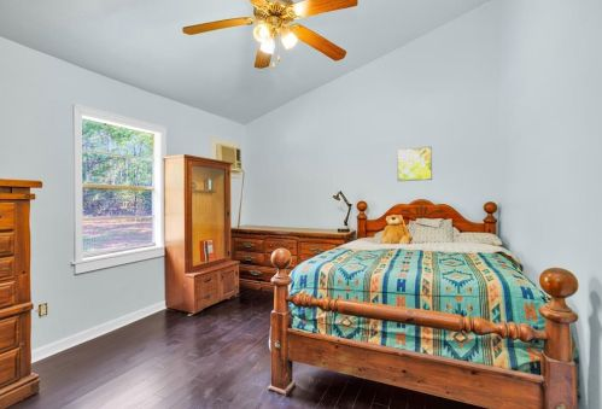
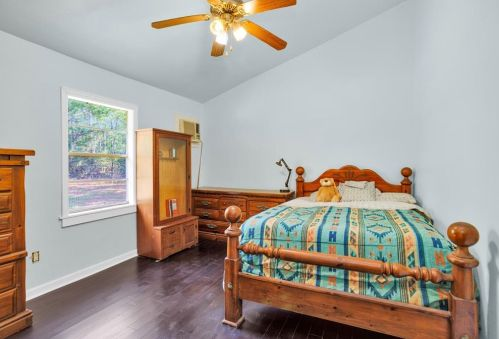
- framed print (414, 164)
